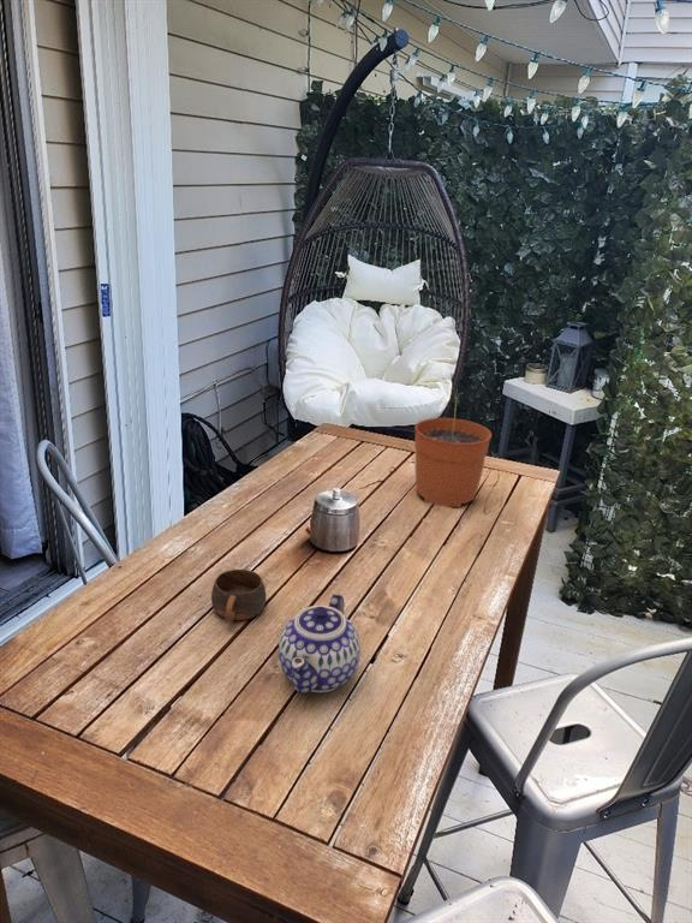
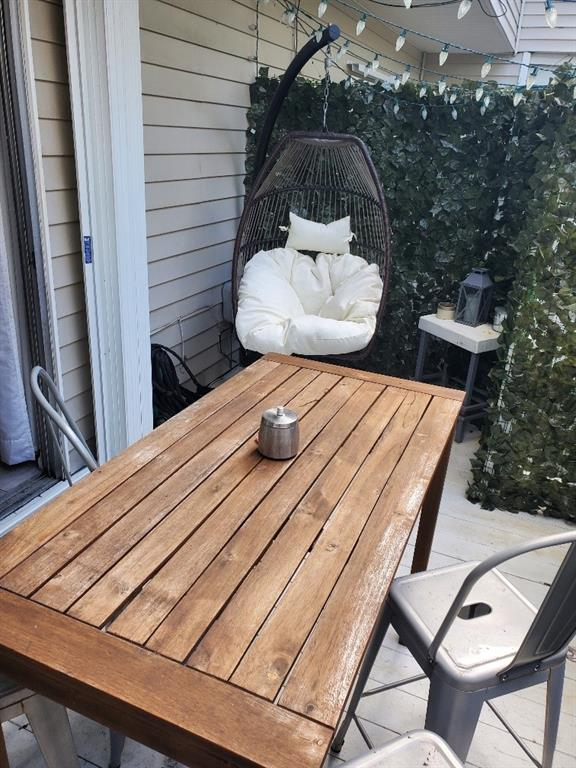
- plant pot (451, 446)
- cup (234, 597)
- teapot (318, 642)
